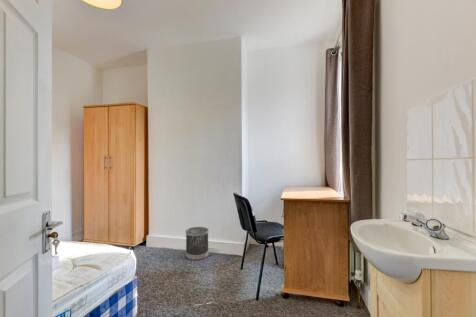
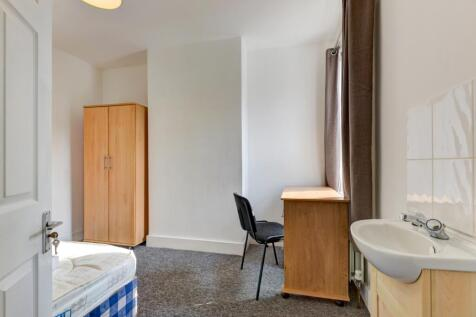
- wastebasket (197, 242)
